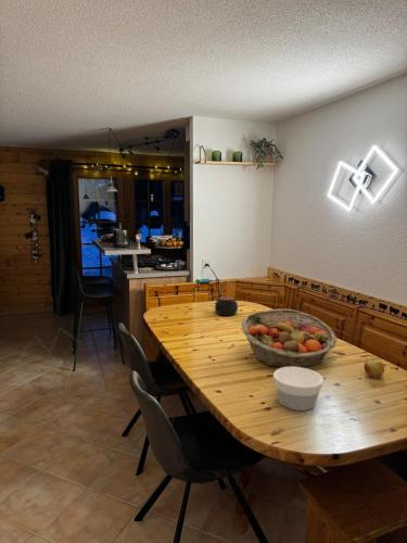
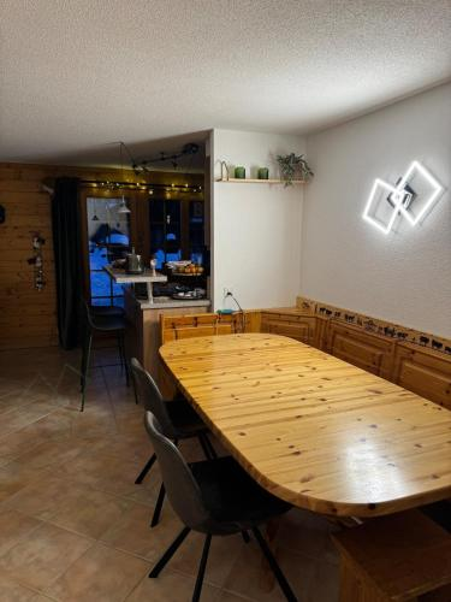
- teapot (225, 296)
- bowl (297, 389)
- apple (374, 368)
- fruit basket (288, 337)
